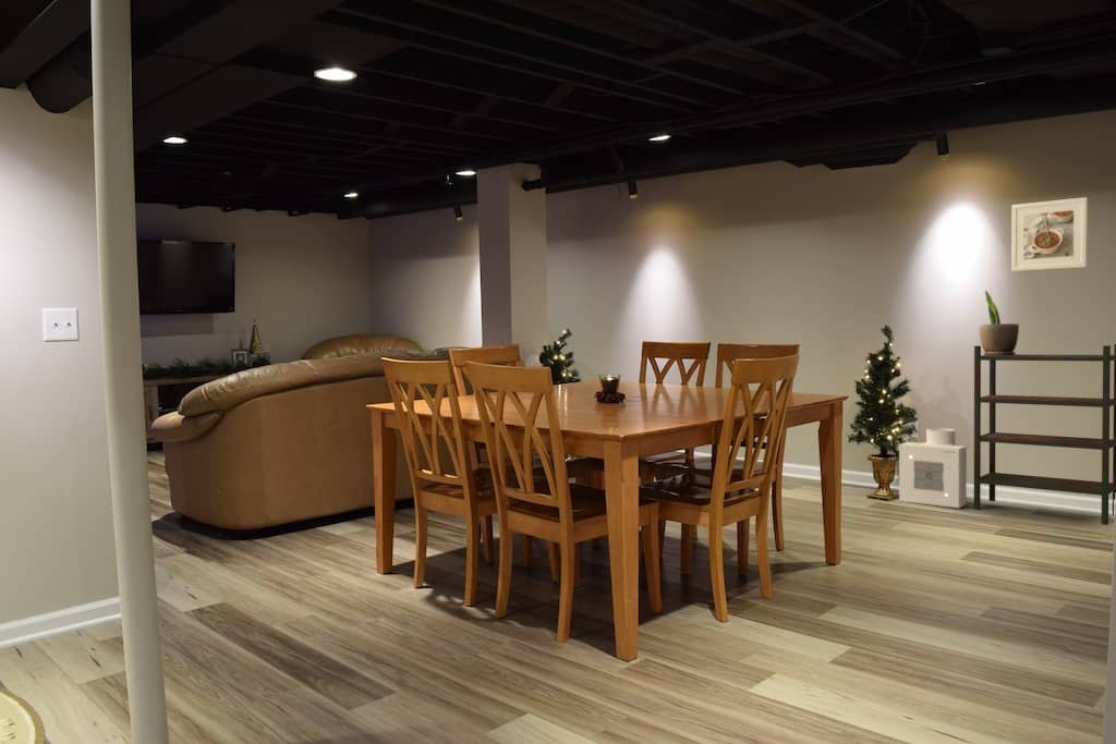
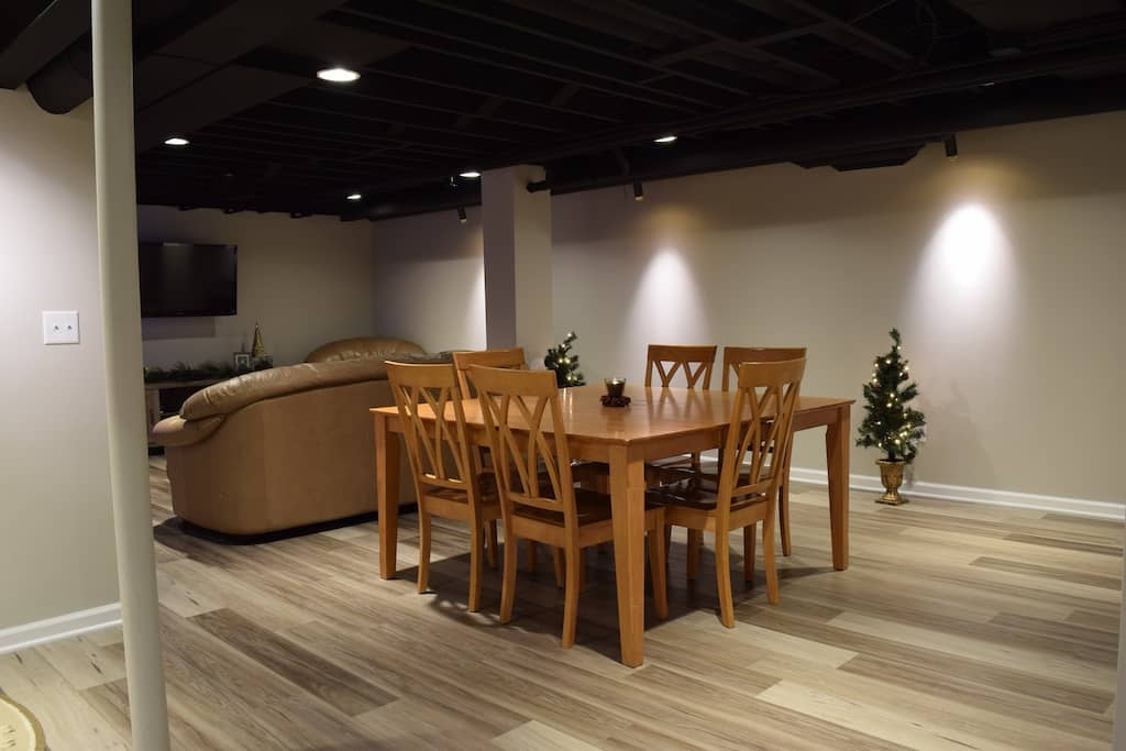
- air purifier (939, 464)
- potted plant (998, 321)
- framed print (1048, 235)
- bookshelf (1045, 436)
